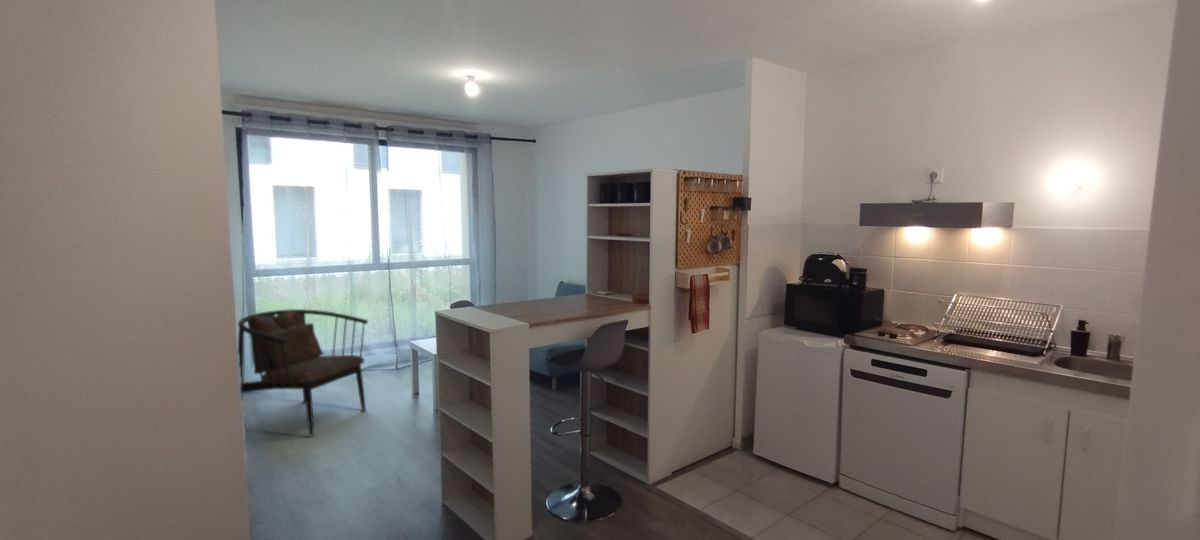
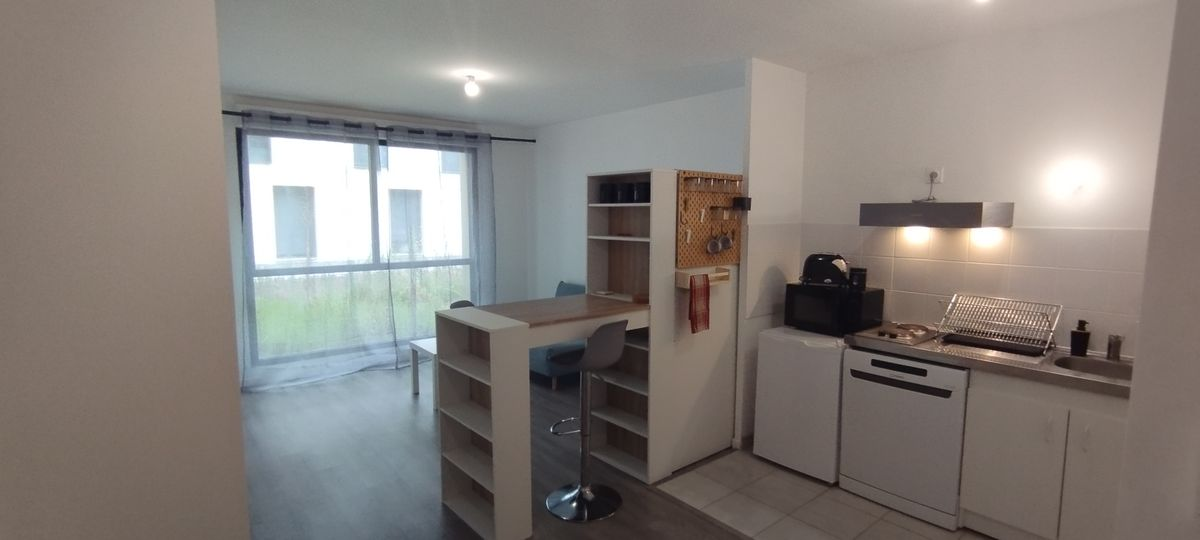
- armchair (301, 366)
